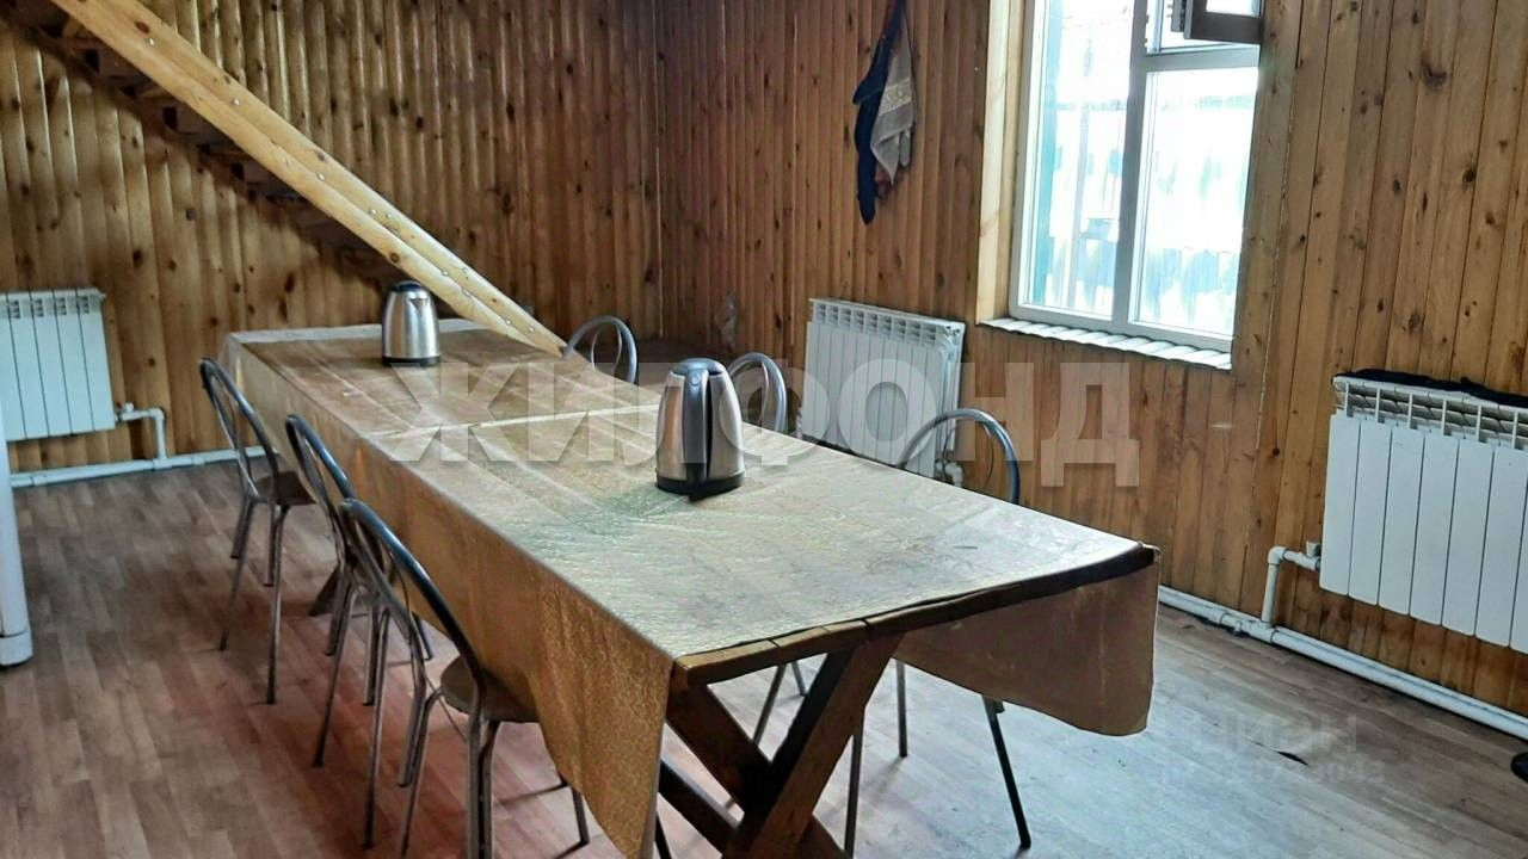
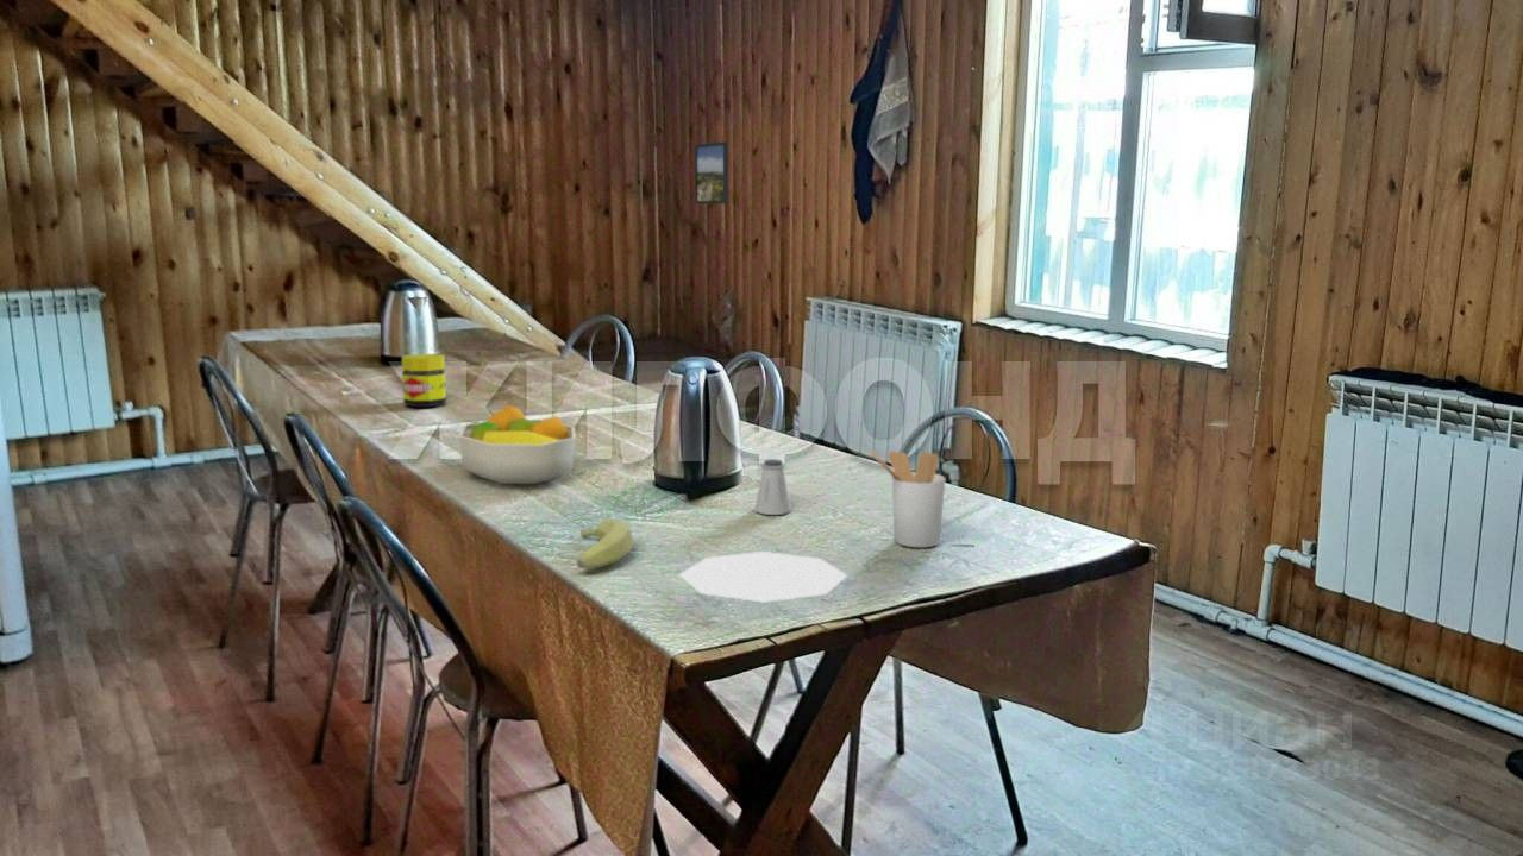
+ banana (597, 537)
+ fruit bowl (518, 442)
+ jar (424, 380)
+ plate (763, 572)
+ utensil holder (904, 495)
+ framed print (710, 174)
+ saltshaker (772, 485)
